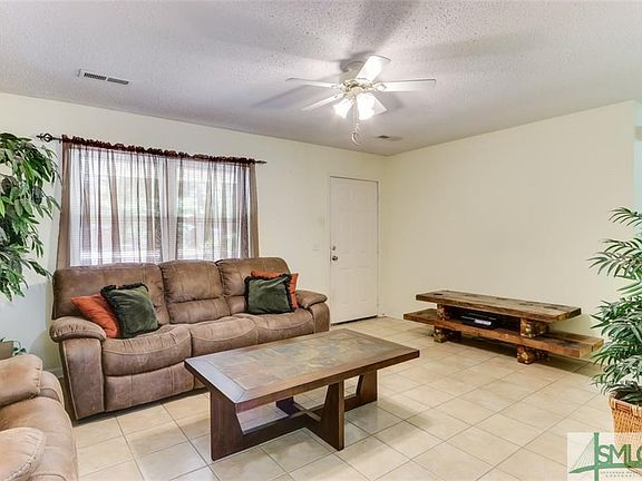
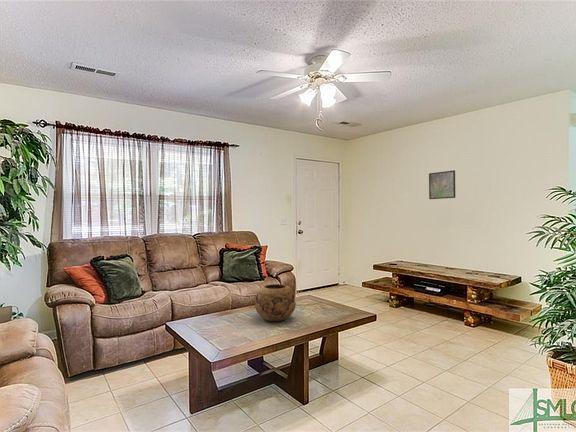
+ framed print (441, 185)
+ decorative bowl (275, 302)
